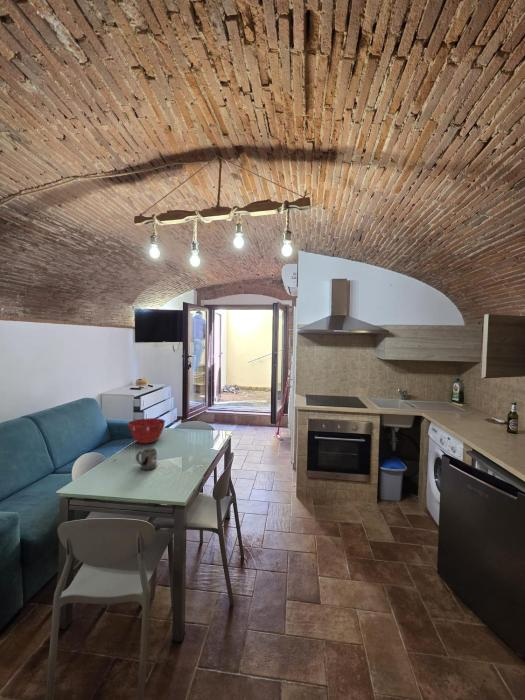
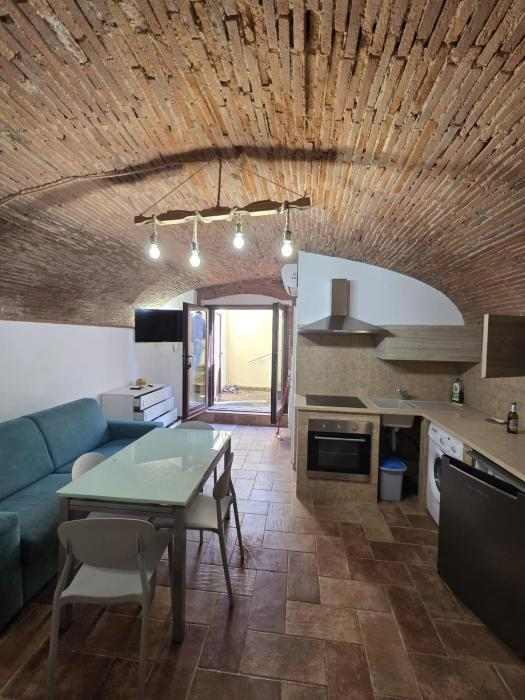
- mixing bowl (146, 431)
- mug (146, 458)
